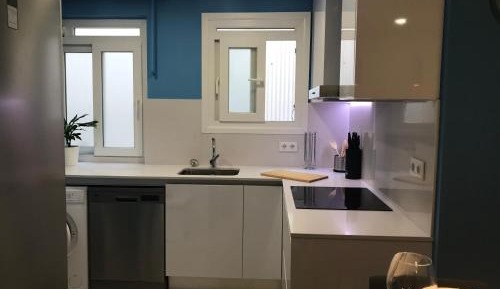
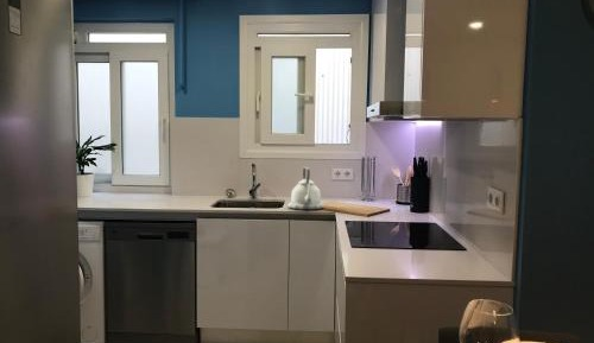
+ kettle (307, 188)
